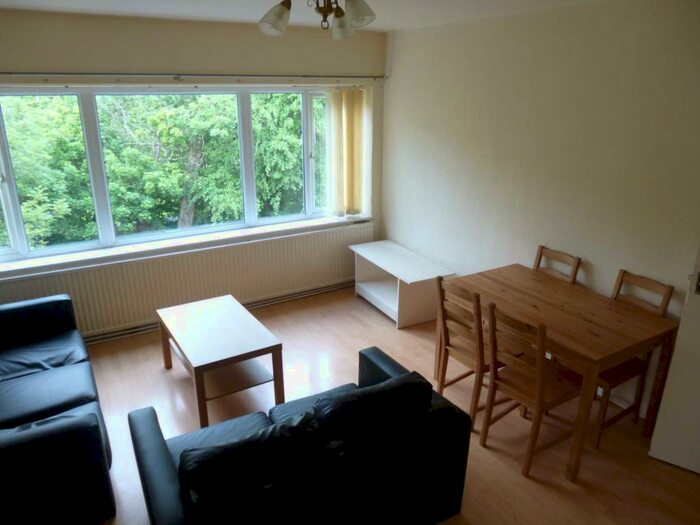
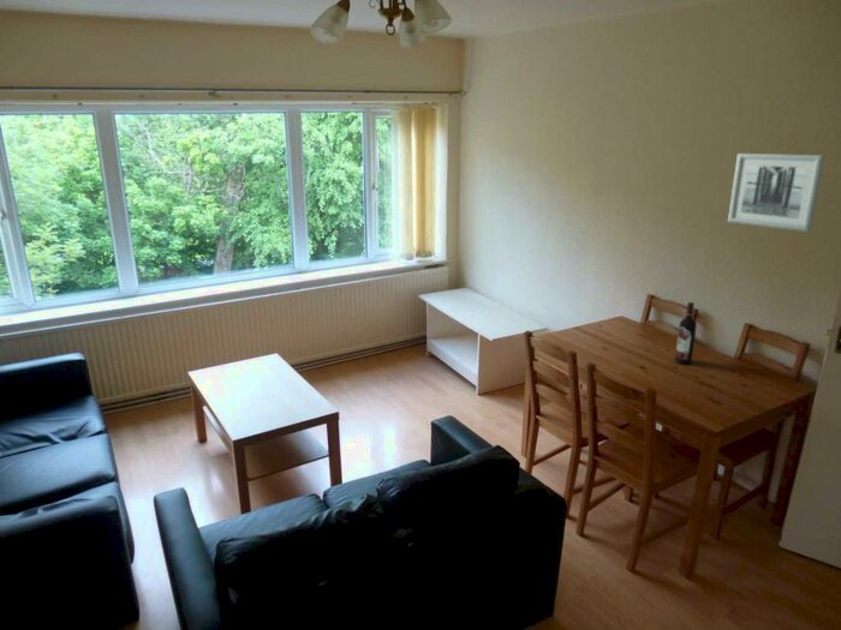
+ wine bottle (686, 332)
+ wall art (773, 191)
